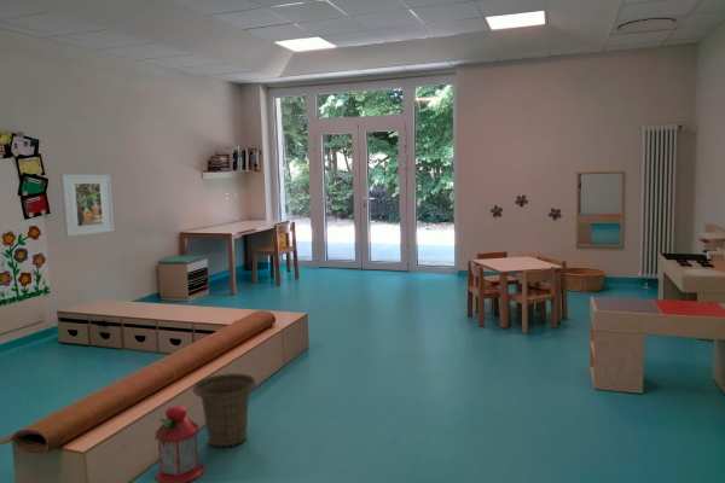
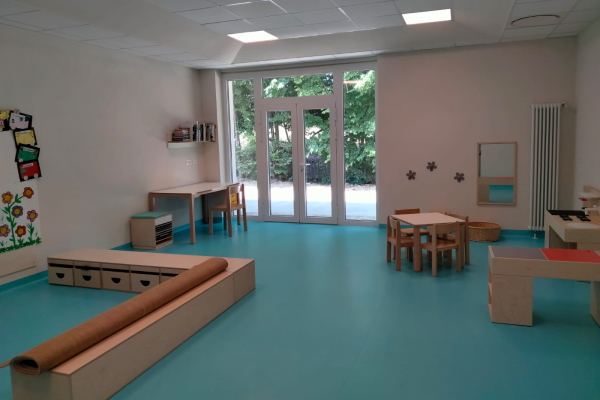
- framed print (88, 204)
- basket (226, 411)
- lantern (178, 440)
